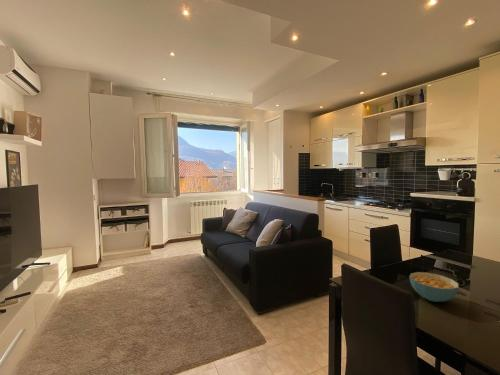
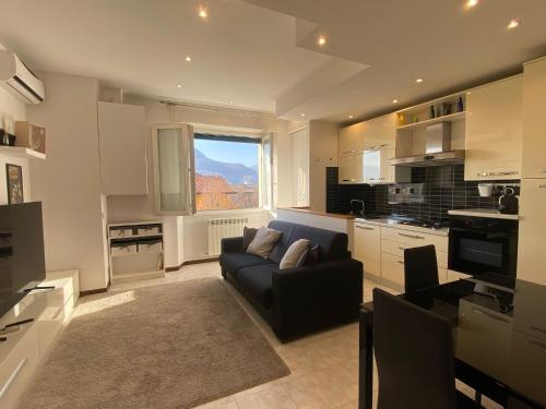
- cereal bowl (432, 289)
